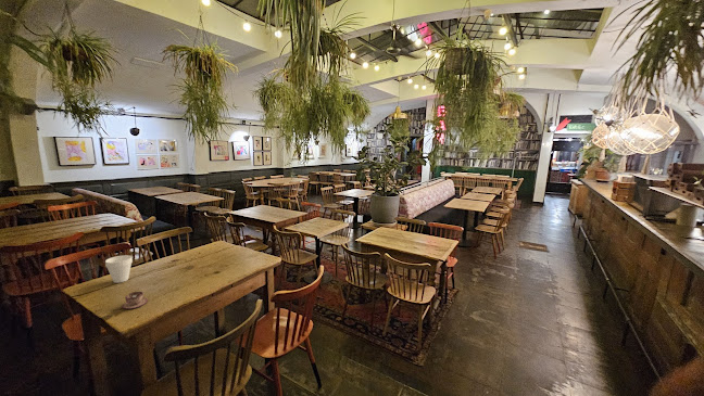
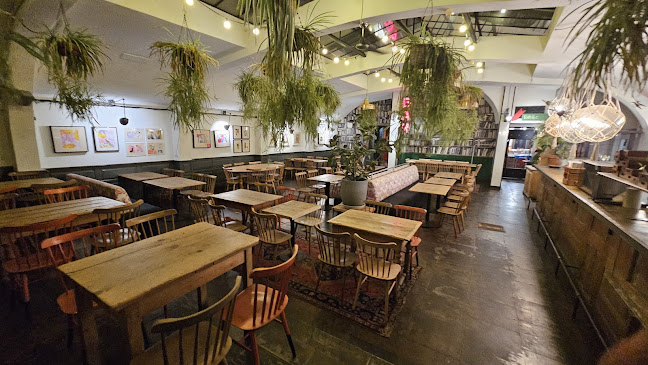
- cup (120, 269)
- teacup (135, 298)
